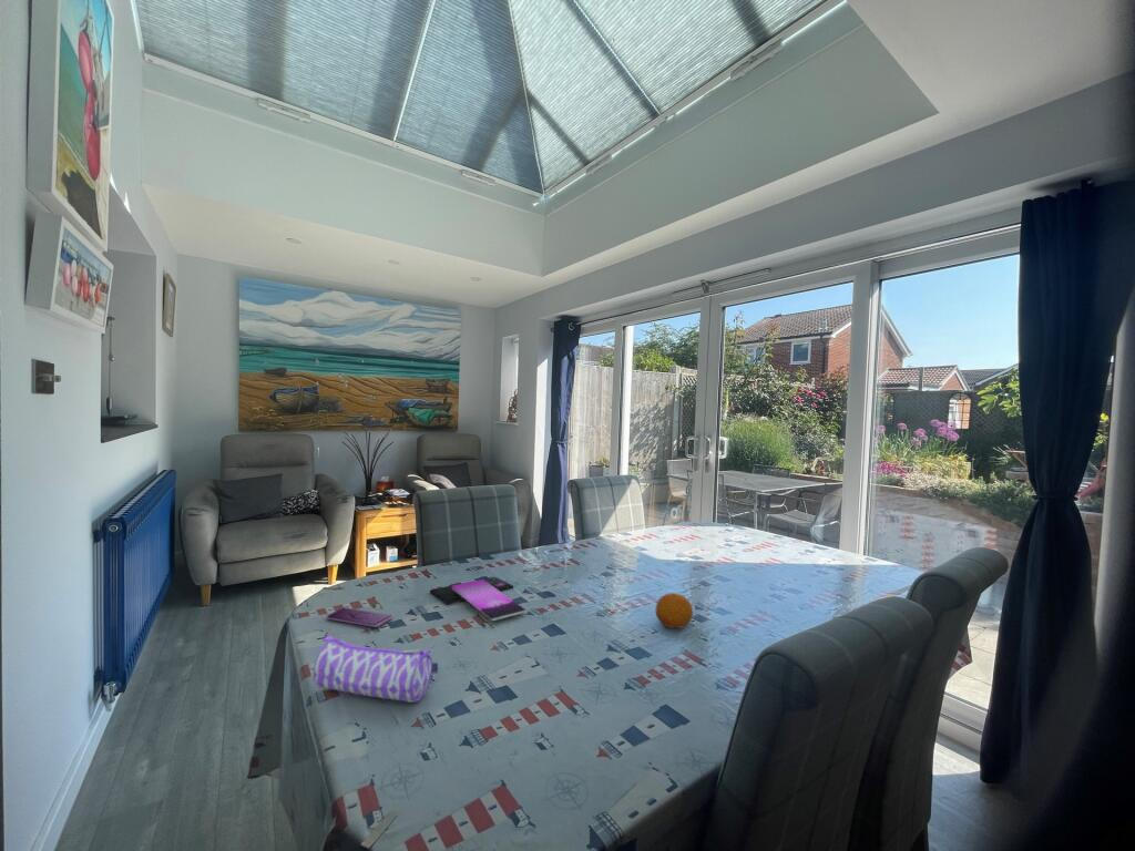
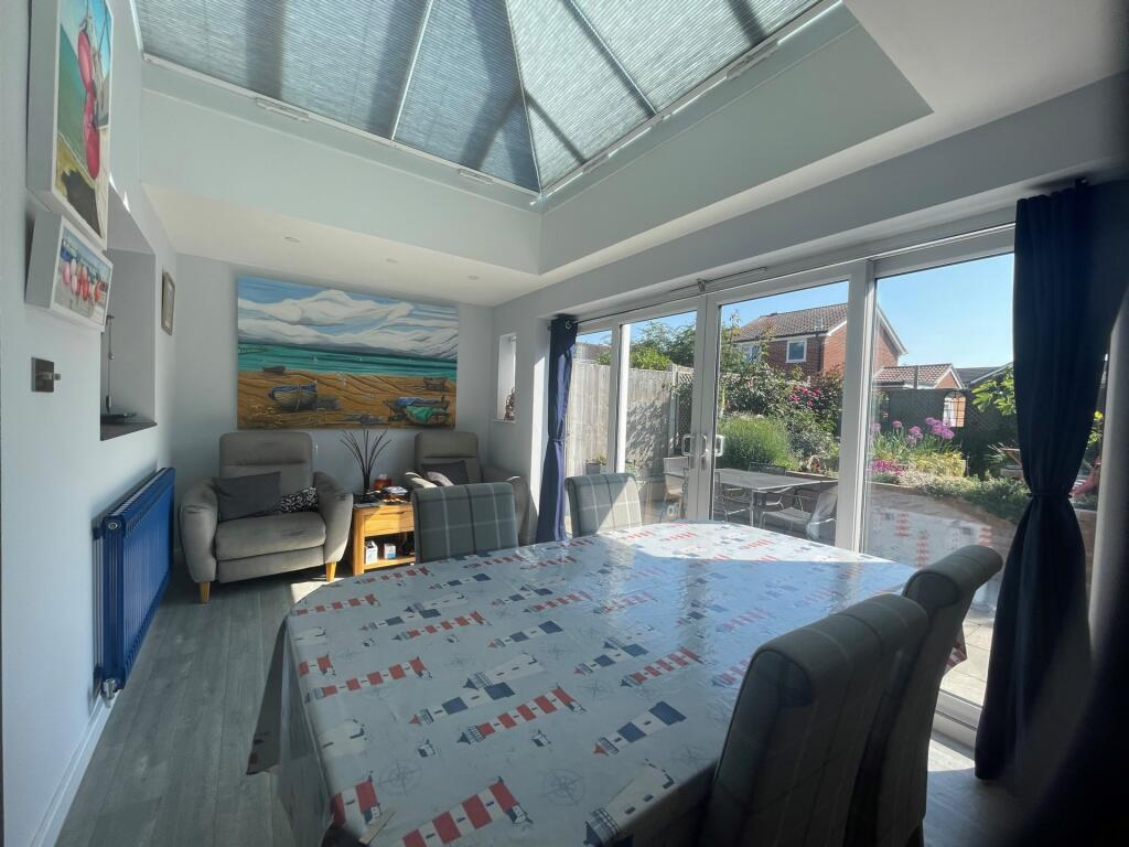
- pencil case (375, 668)
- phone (488, 594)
- fruit (674, 609)
- smartphone (359, 616)
